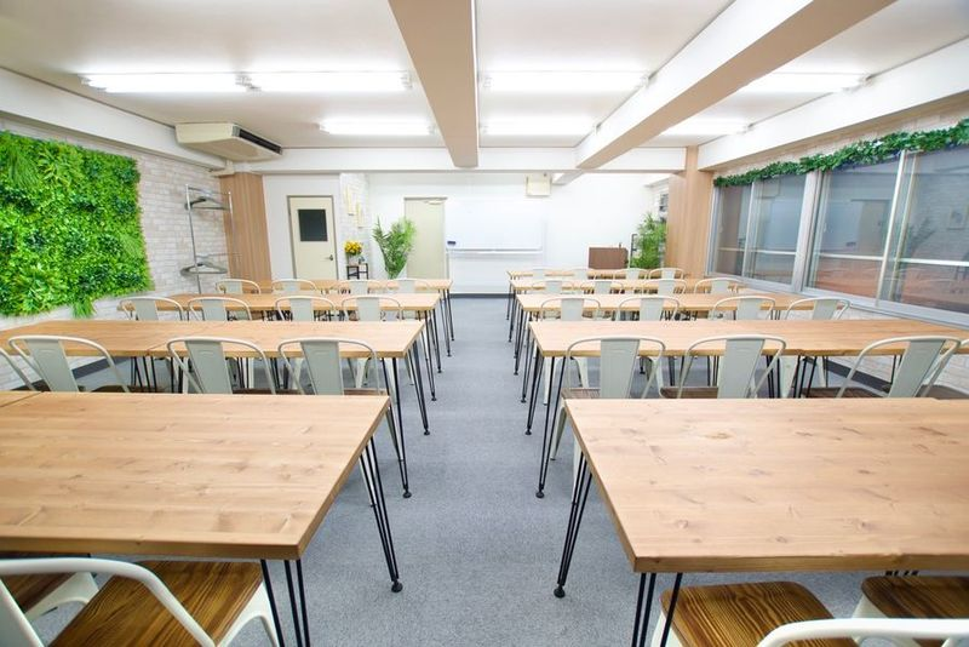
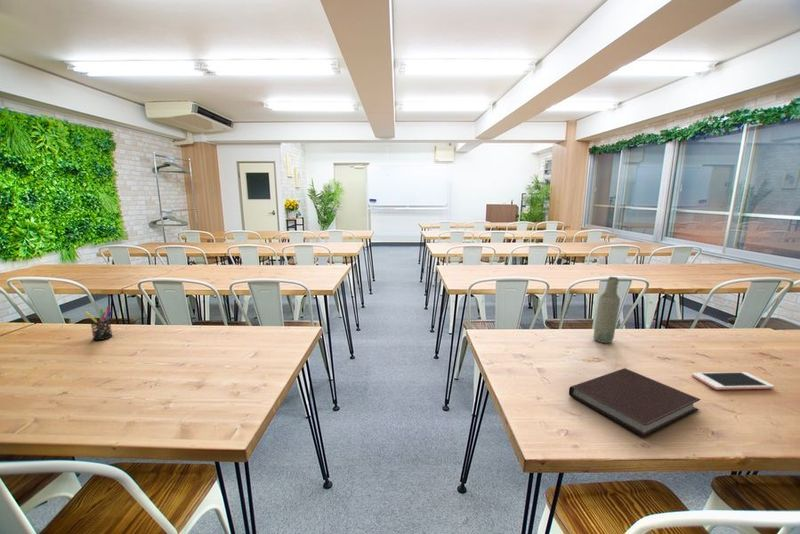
+ cell phone (731, 380)
+ notebook (632, 397)
+ bottle (607, 309)
+ pen holder (101, 321)
